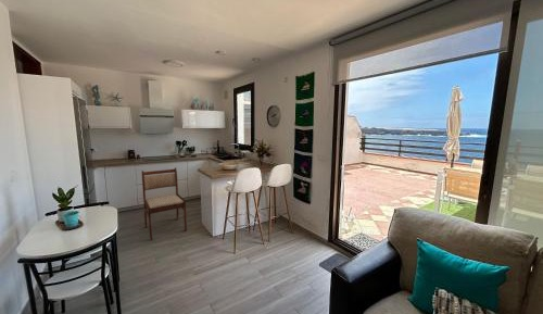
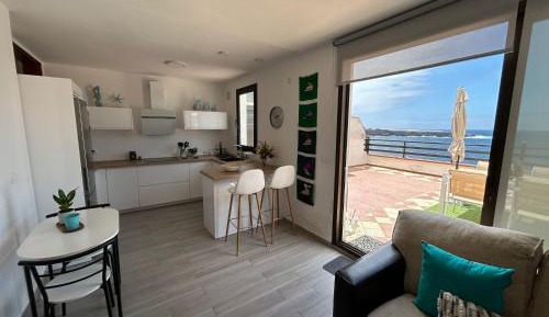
- dining chair (164, 200)
